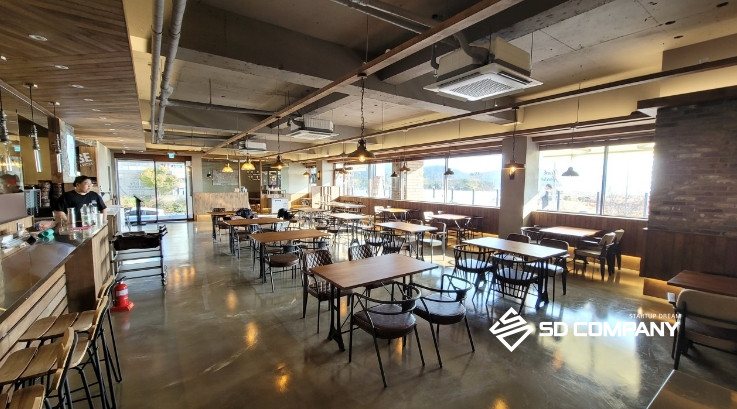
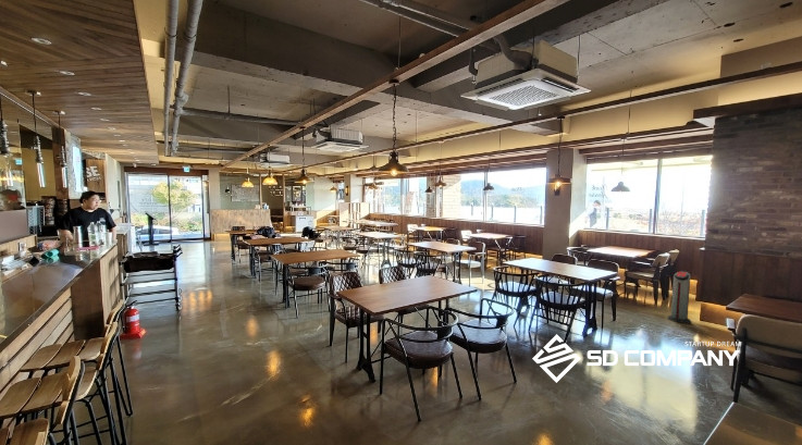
+ air purifier (680, 296)
